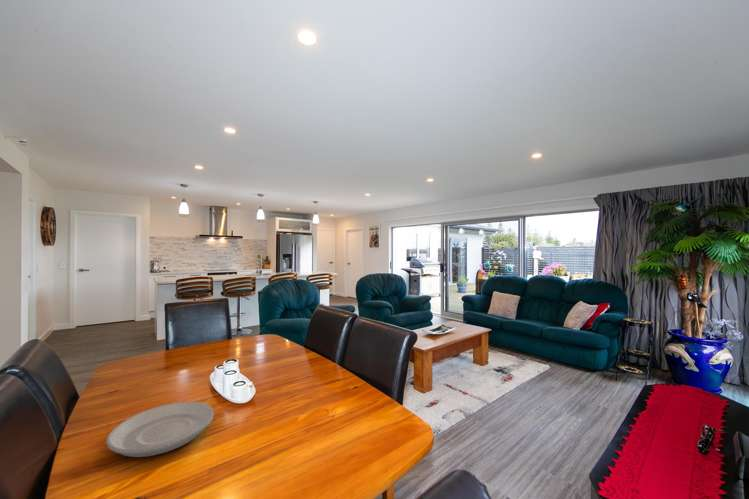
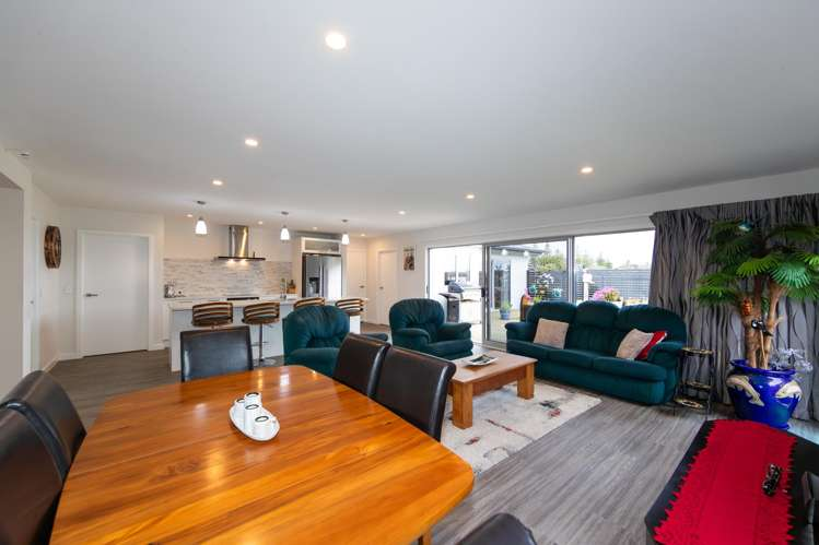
- plate (164, 429)
